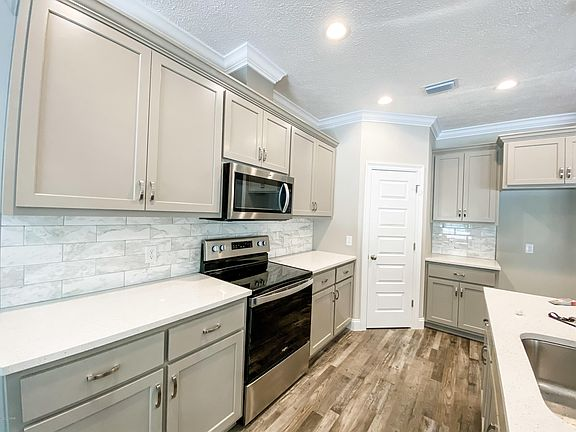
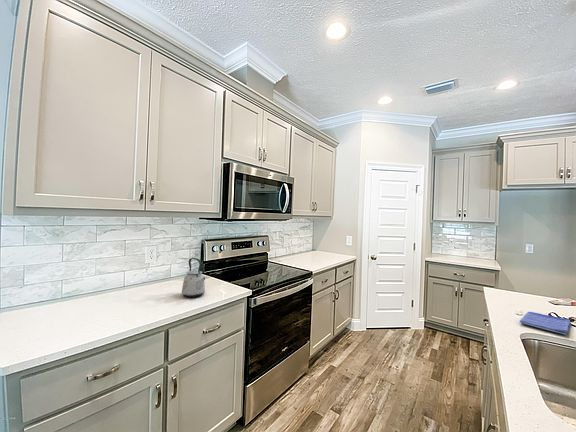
+ kettle (196, 277)
+ dish towel (545, 321)
